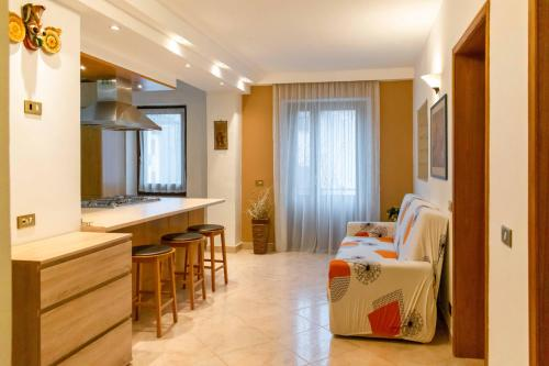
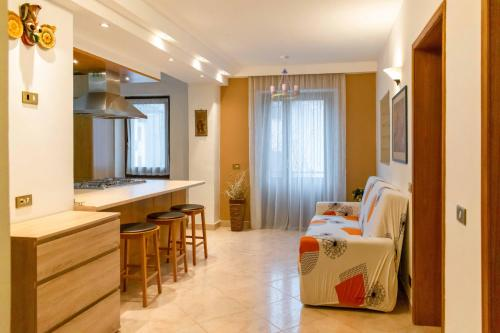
+ chandelier (287, 77)
